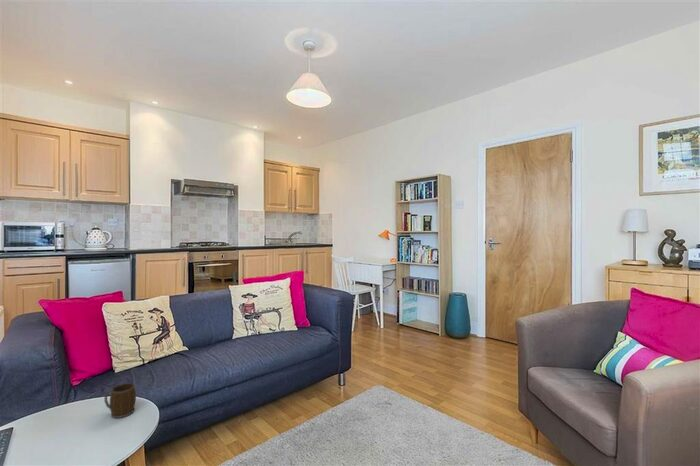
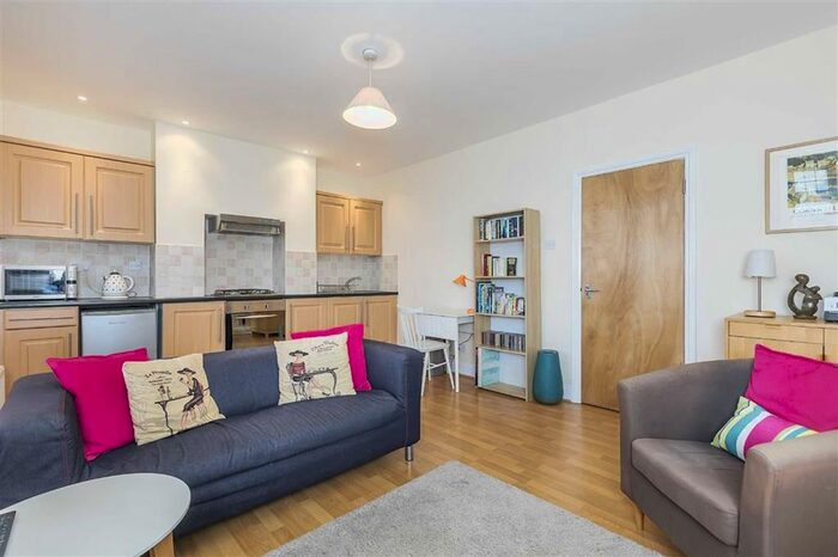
- mug (118, 399)
